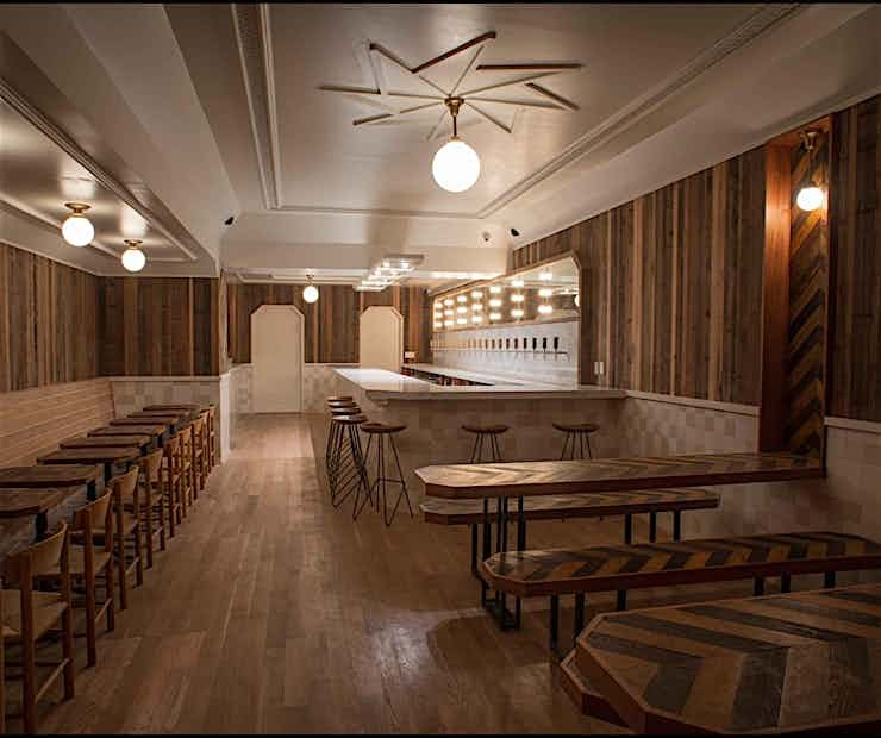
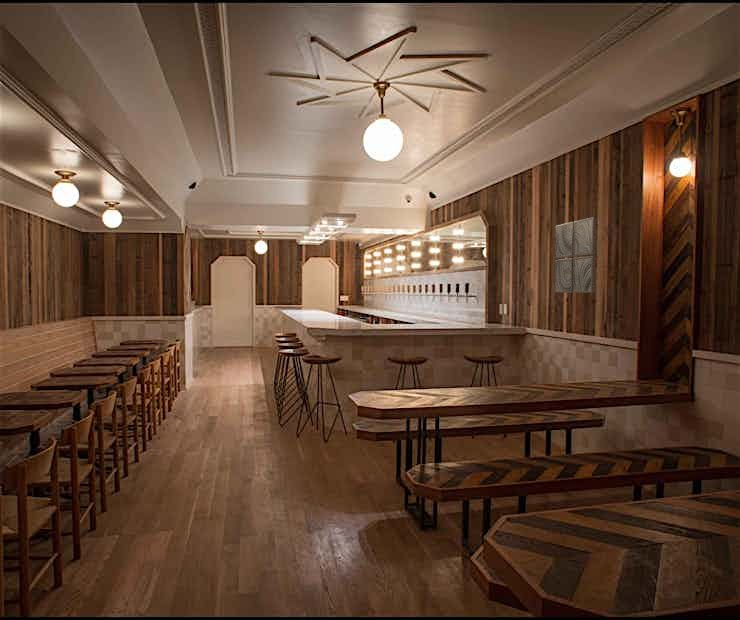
+ wall art (574, 258)
